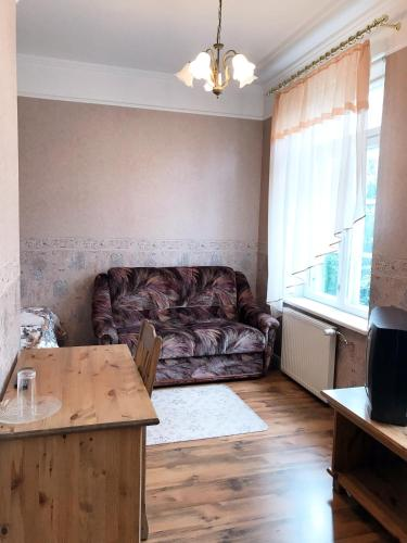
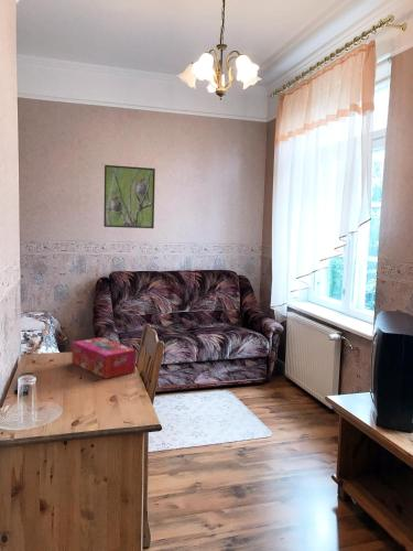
+ tissue box (102, 356)
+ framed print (129, 197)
